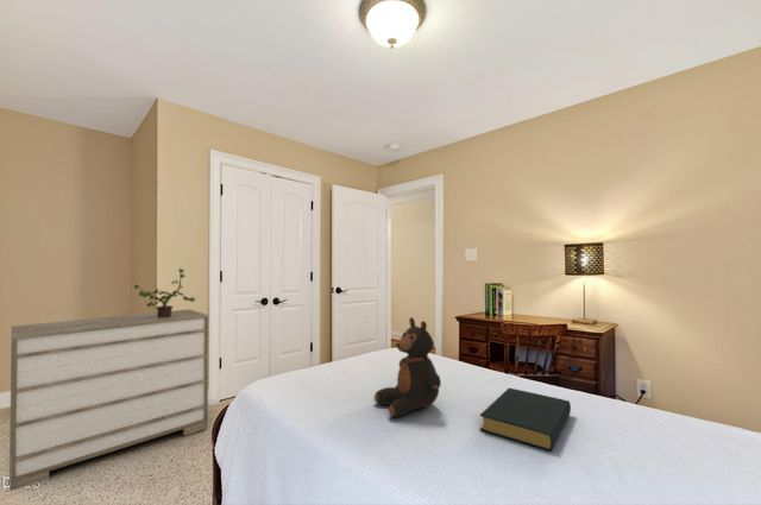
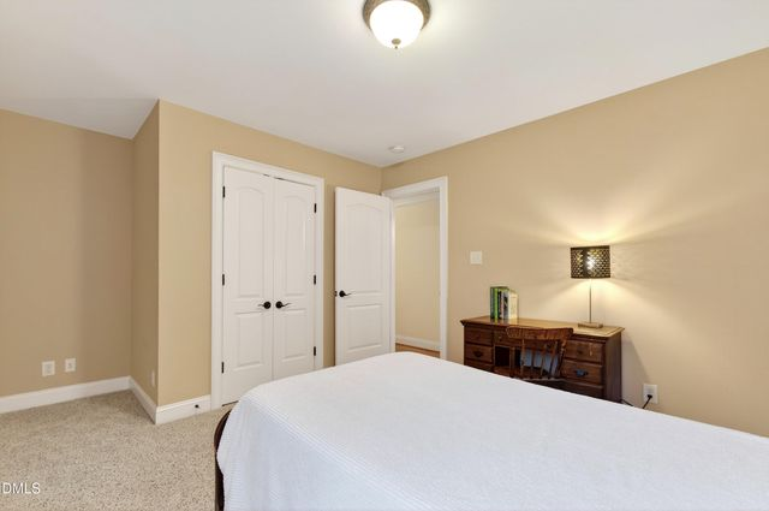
- dresser (118, 381)
- potted plant (163, 291)
- teddy bear (407, 362)
- hardback book (527, 415)
